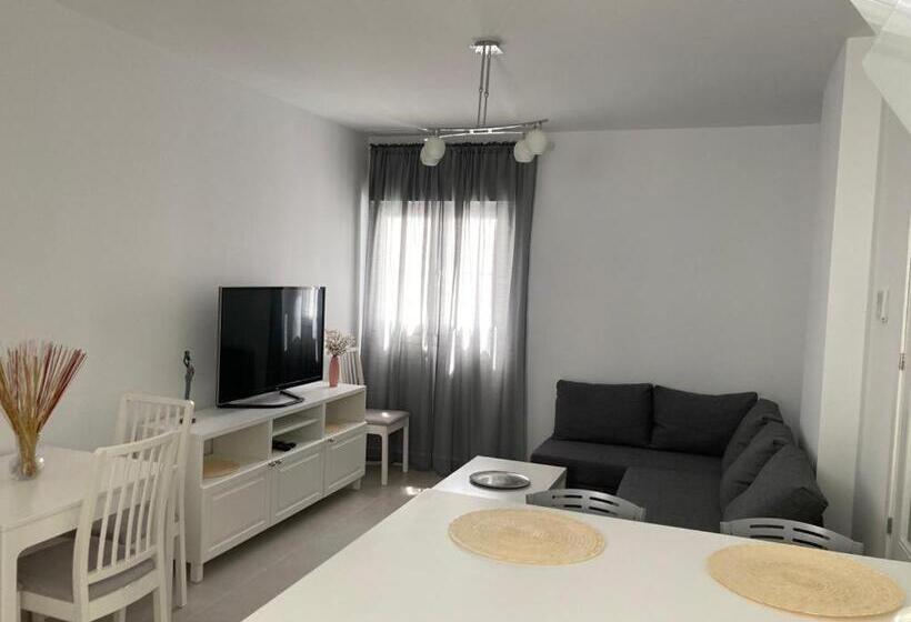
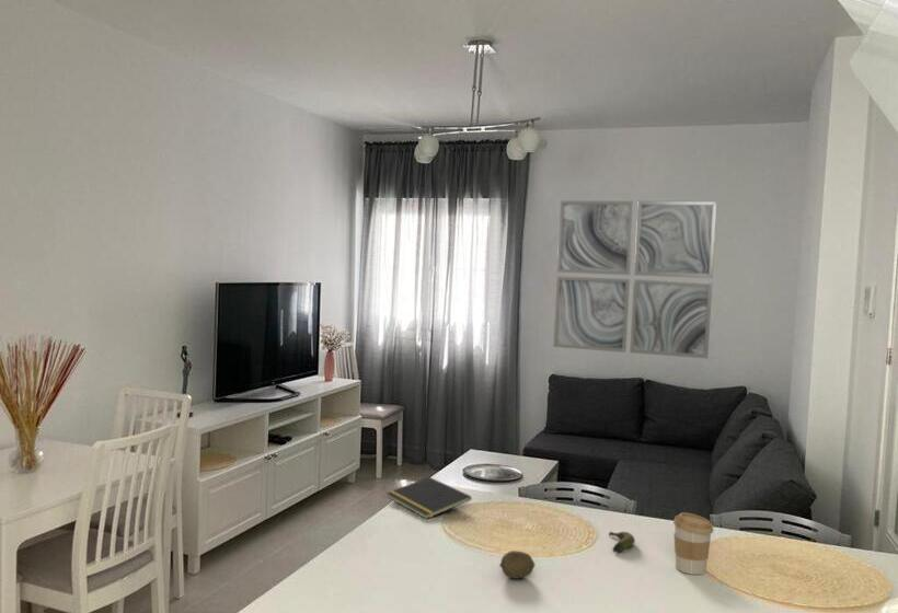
+ notepad (427, 496)
+ fruit (517, 565)
+ wall art (634, 279)
+ banana (619, 537)
+ coffee cup (692, 542)
